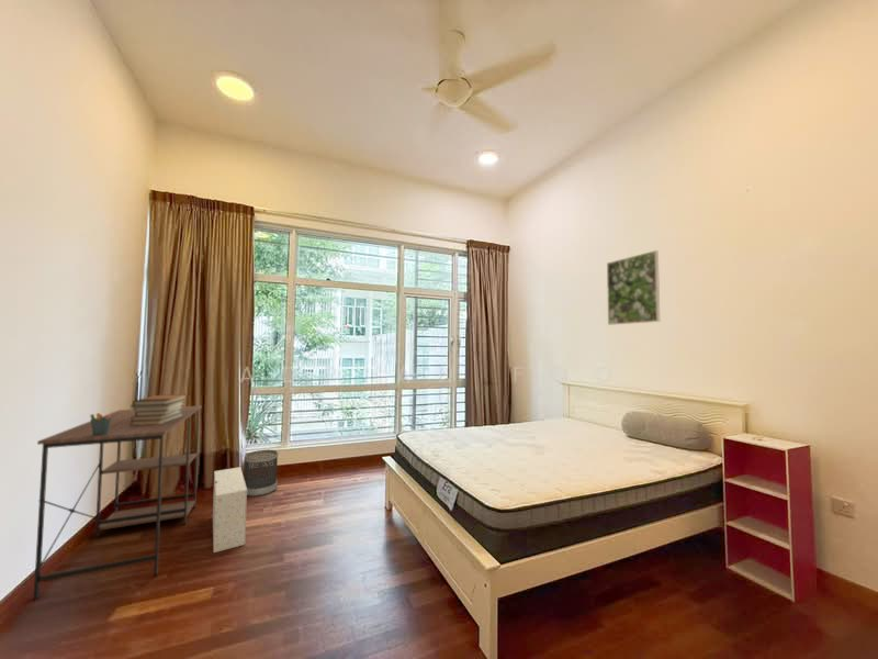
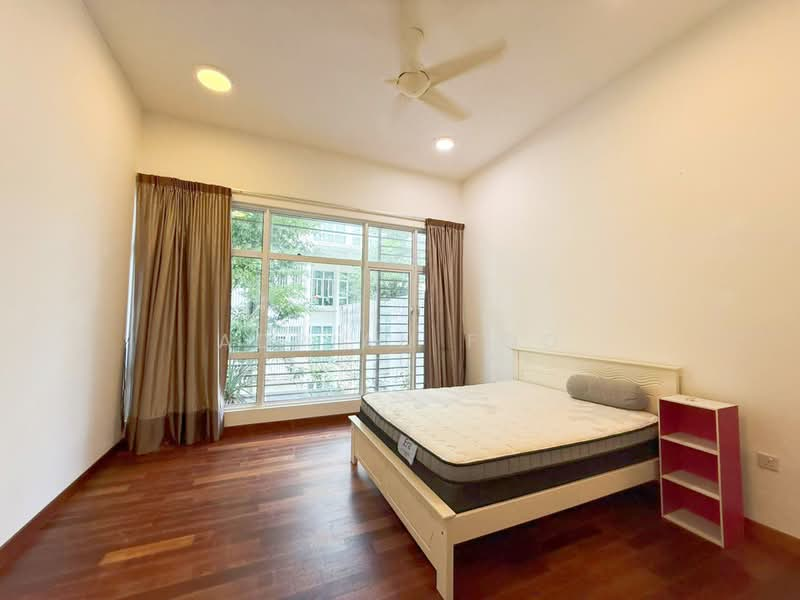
- pen holder (100, 422)
- storage box (228, 504)
- book stack (160, 407)
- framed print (631, 290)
- desk (135, 470)
- wastebasket (261, 472)
